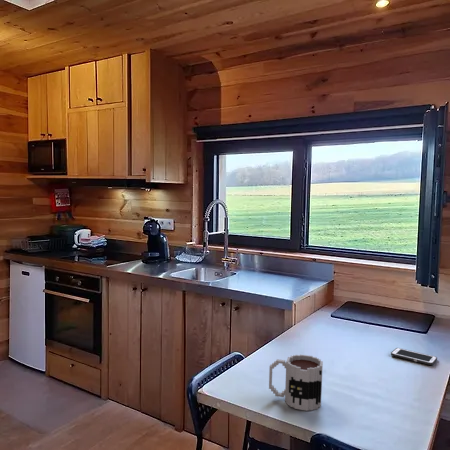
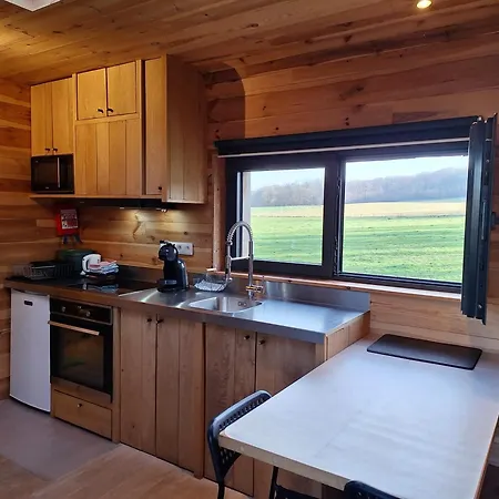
- cell phone (413, 356)
- mug (295, 380)
